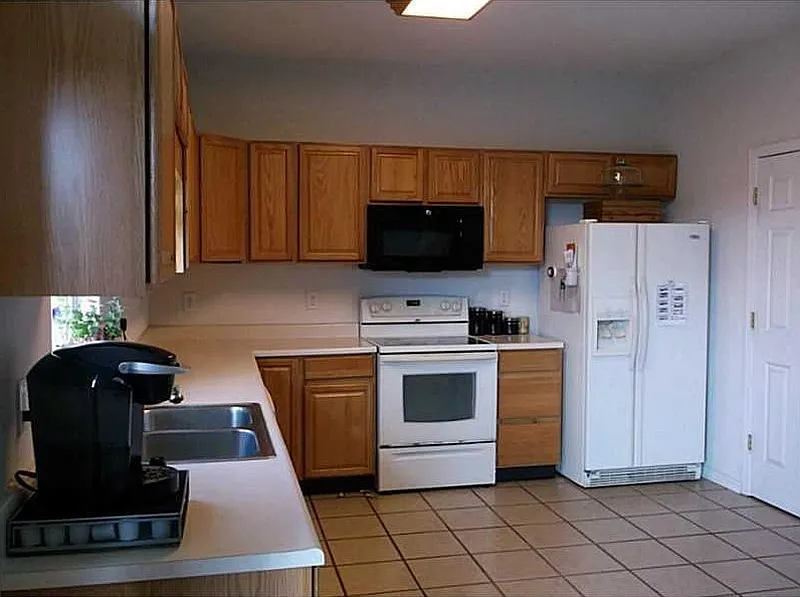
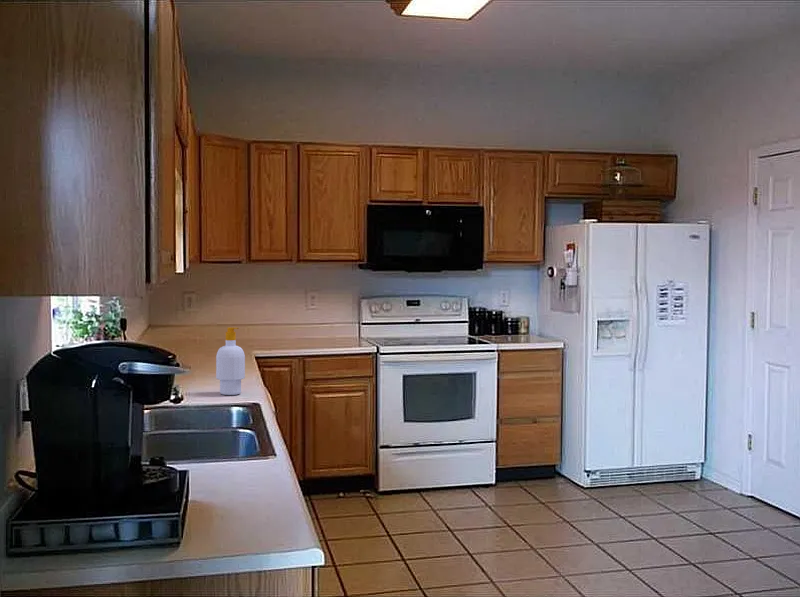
+ soap bottle (230, 360)
